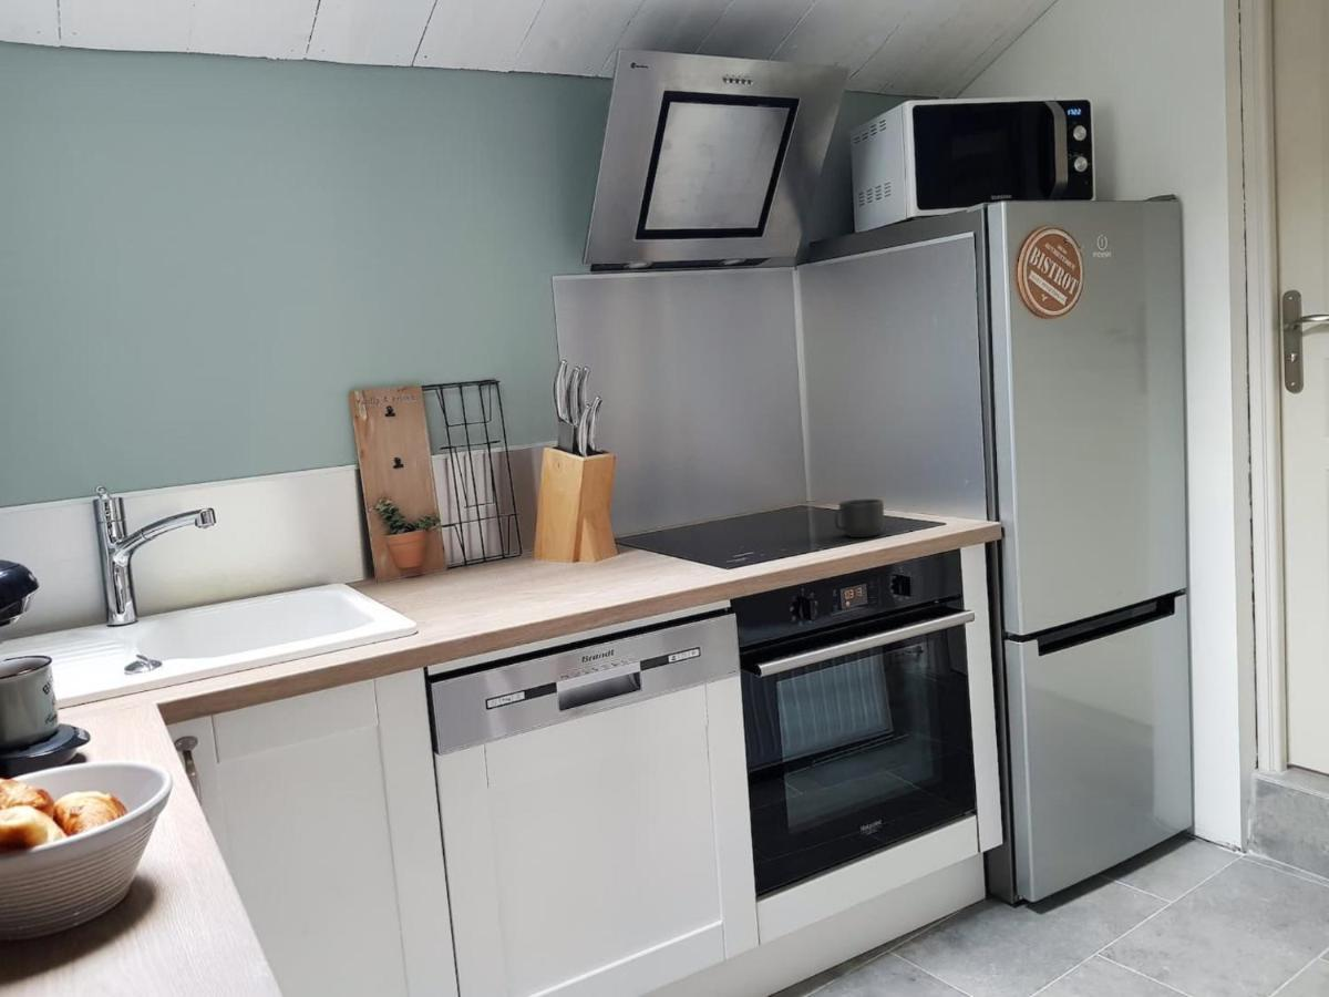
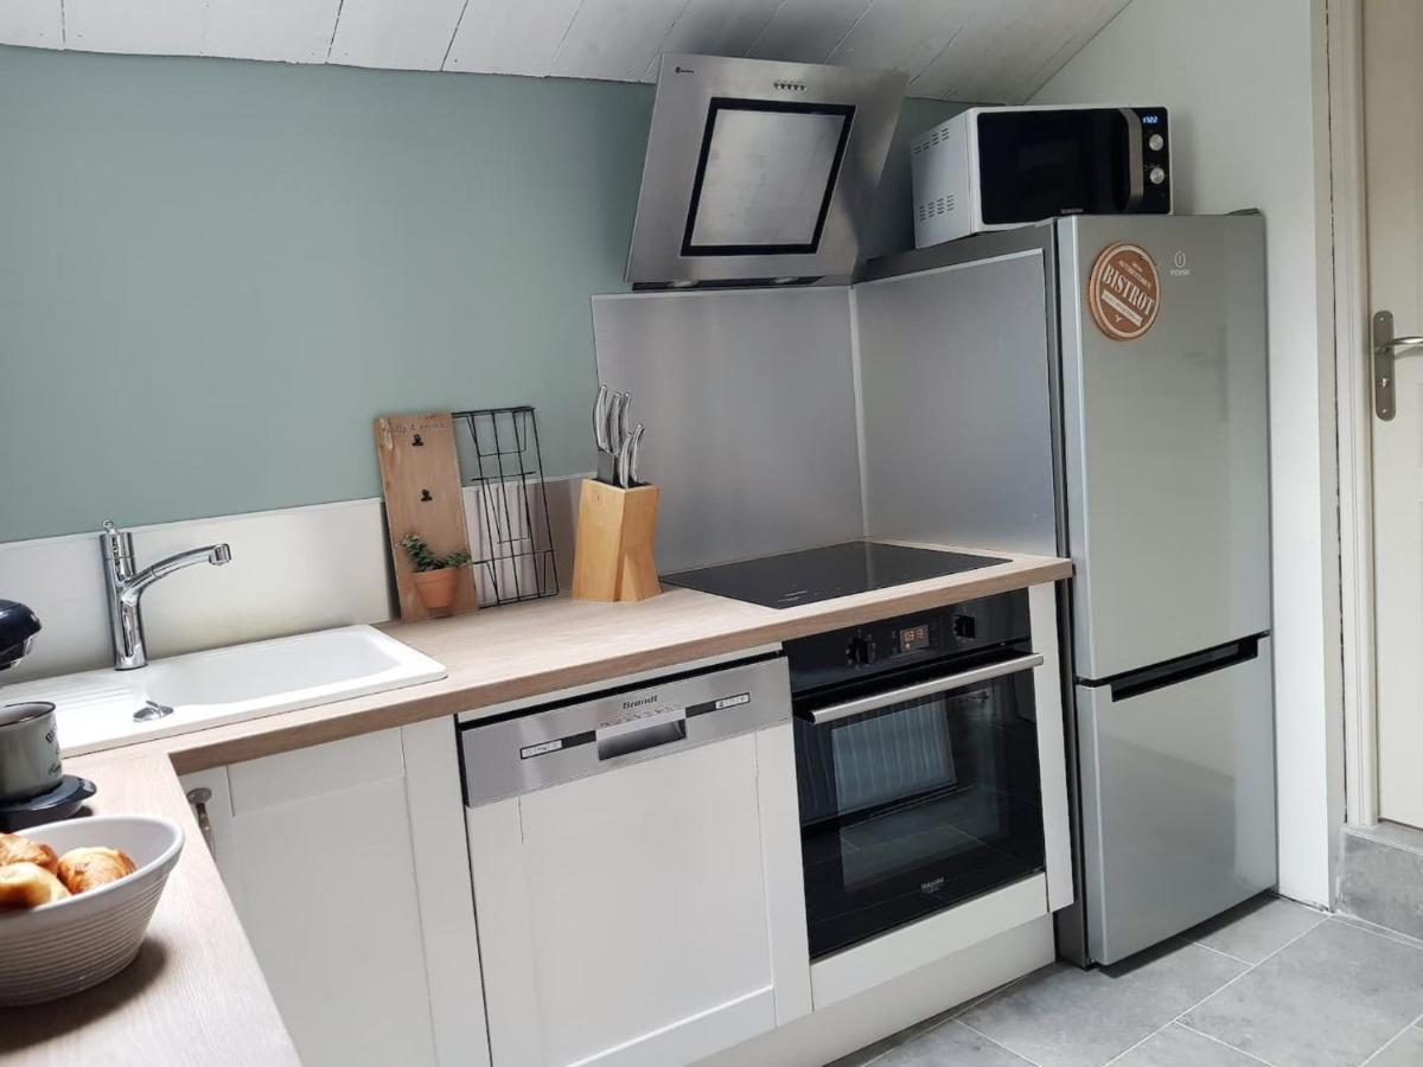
- mug (856, 518)
